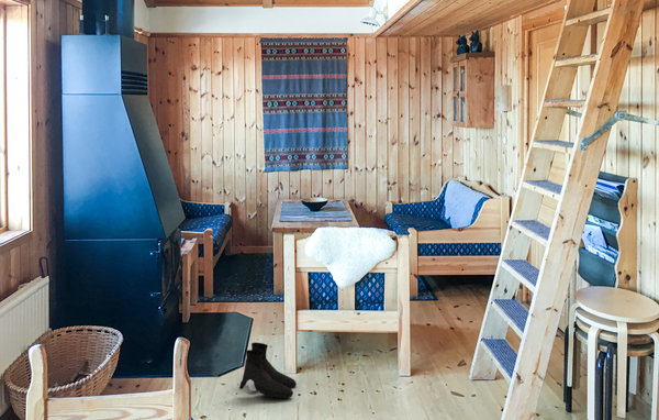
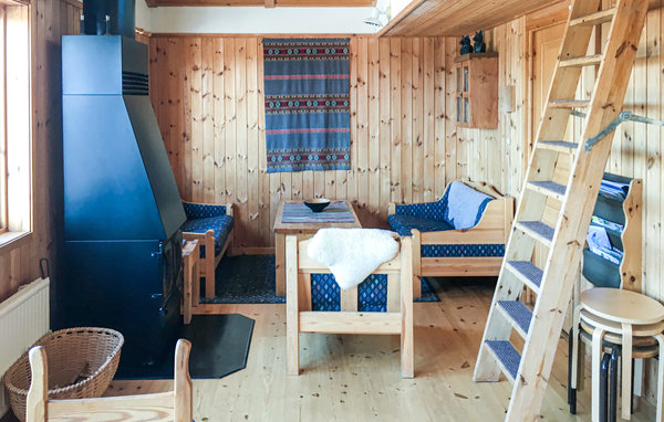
- boots (268, 367)
